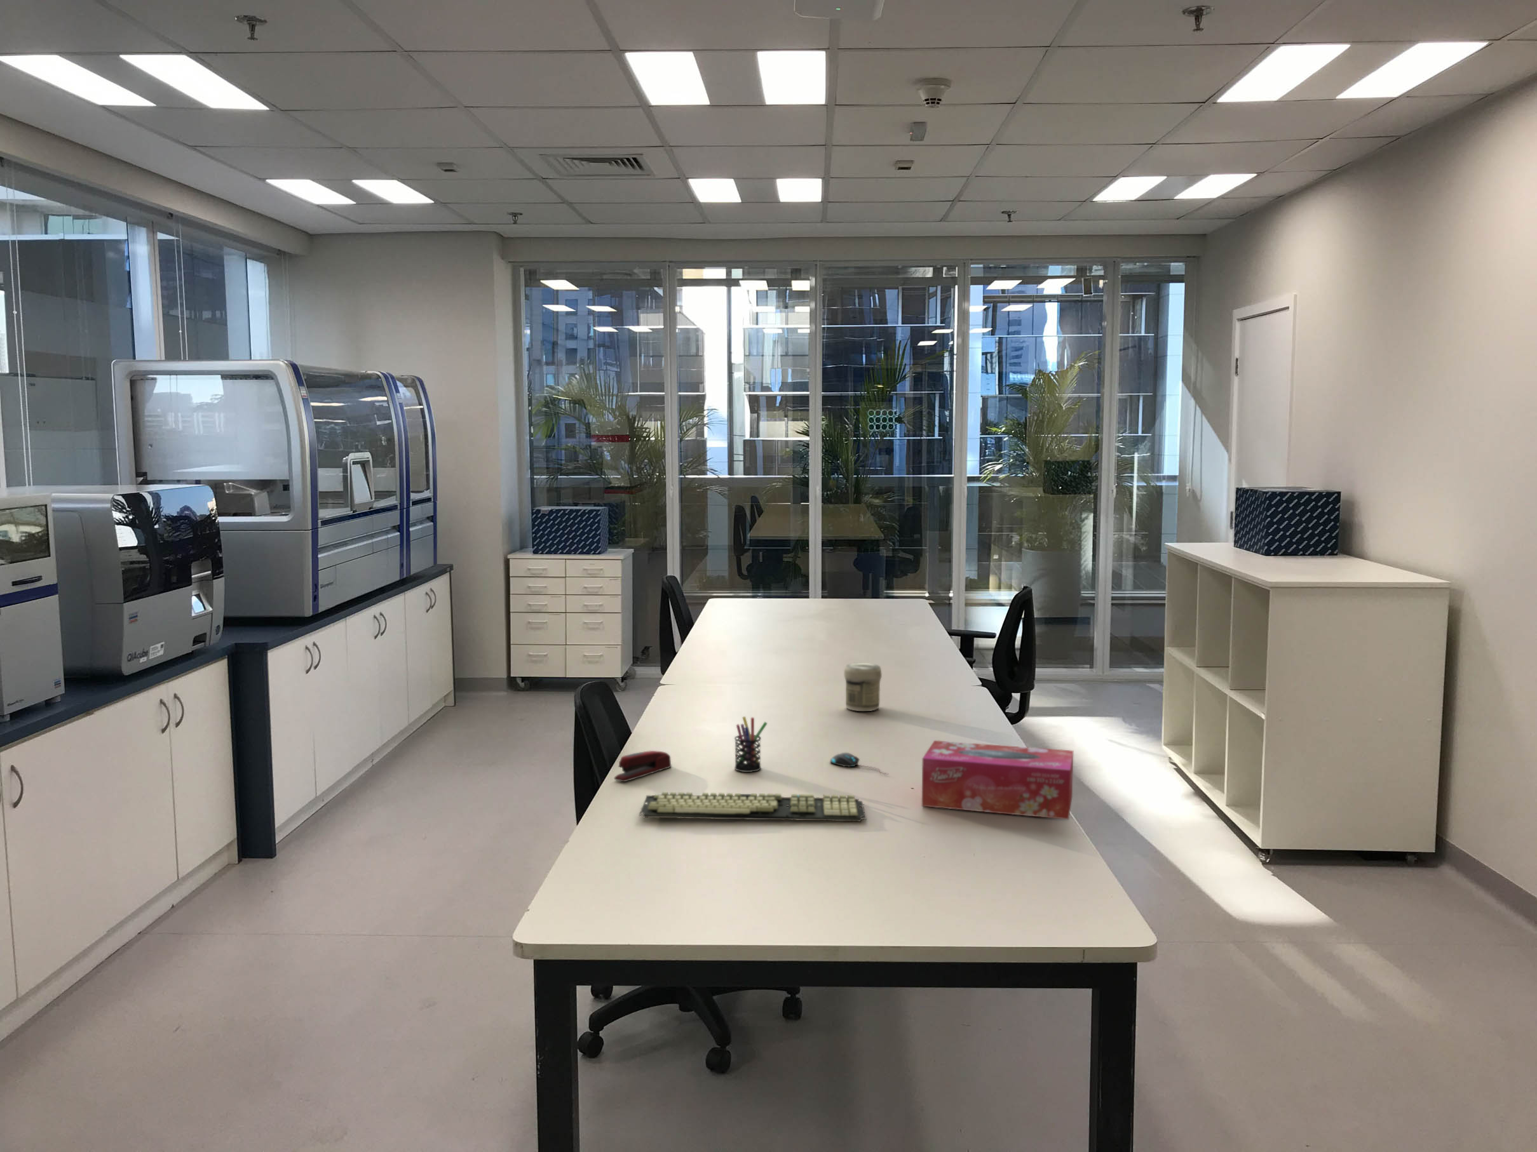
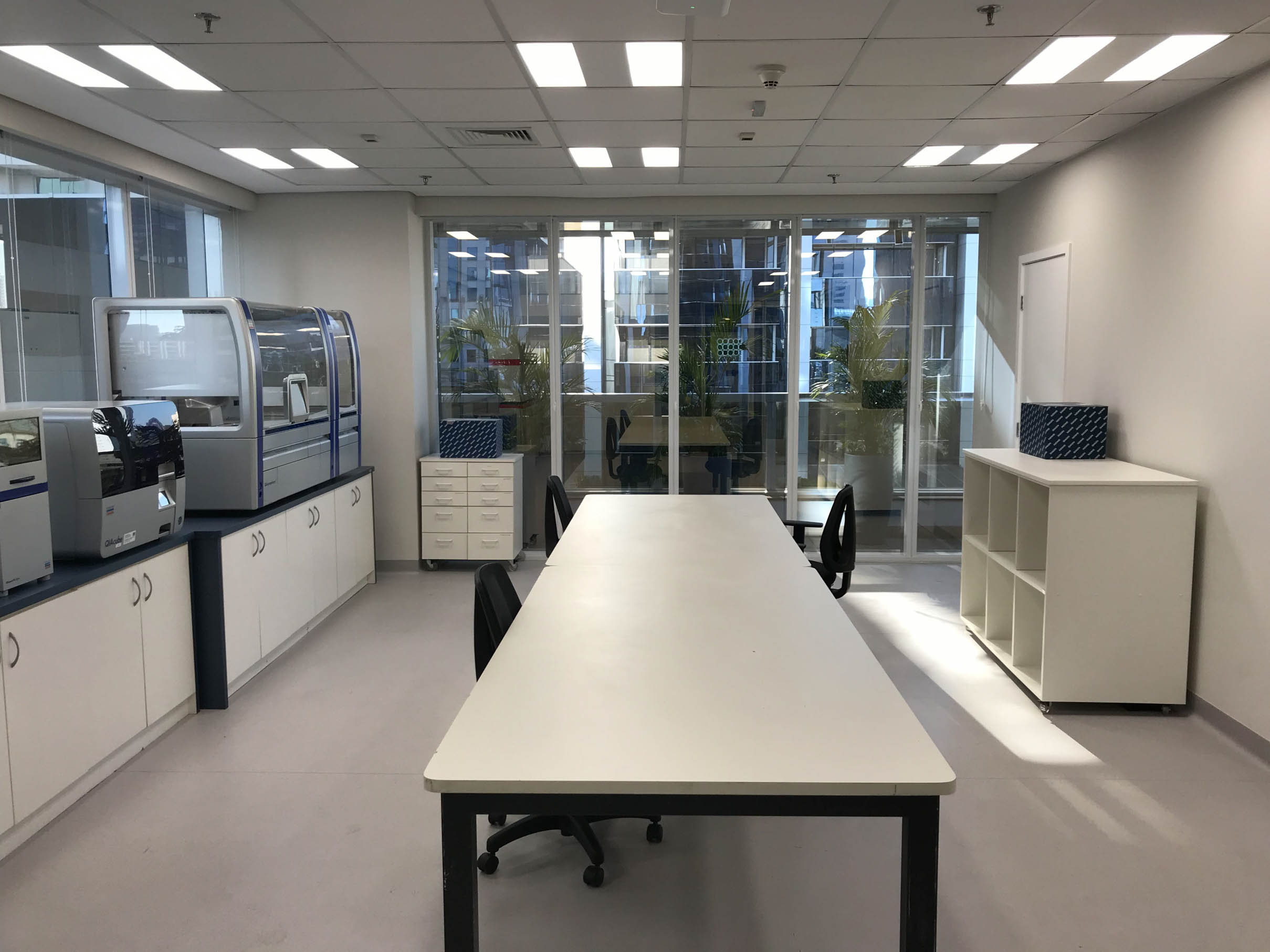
- stapler (644, 761)
- jar (862, 686)
- tissue box (998, 778)
- keyboard (754, 803)
- mouse (858, 762)
- pen holder (752, 742)
